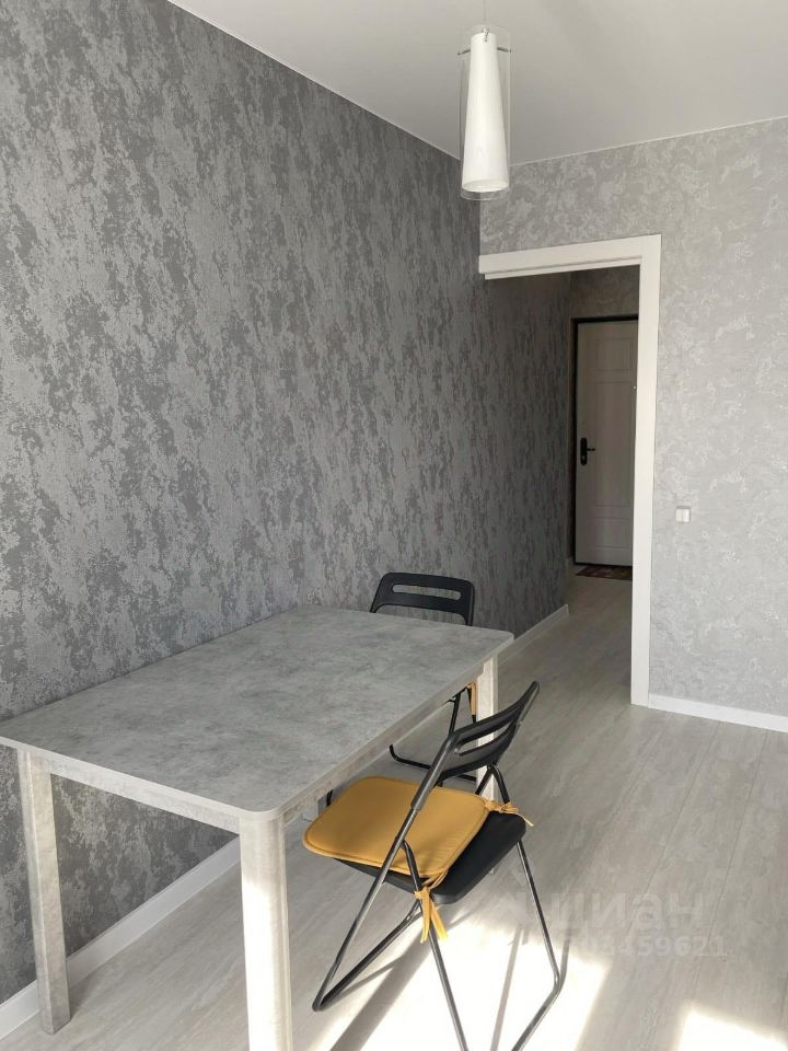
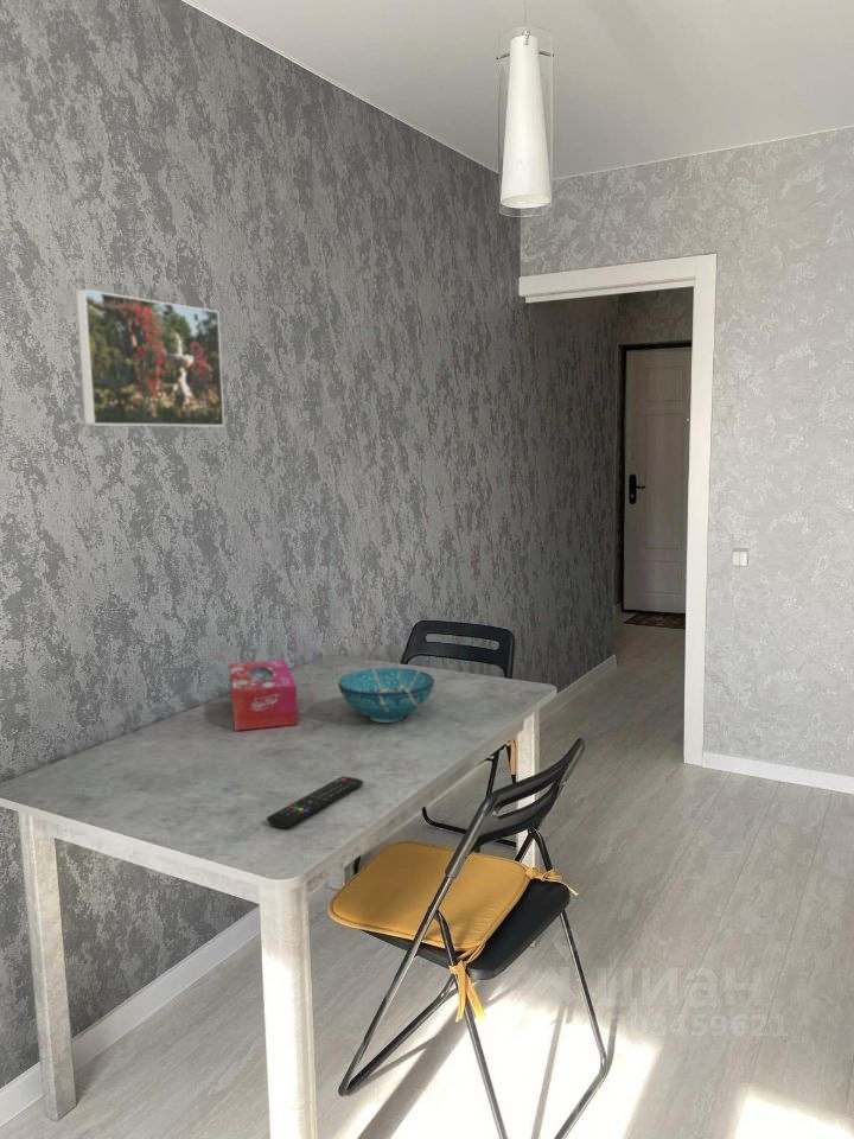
+ bowl (387, 698)
+ remote control (318, 801)
+ tissue box (261, 692)
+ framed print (155, 364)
